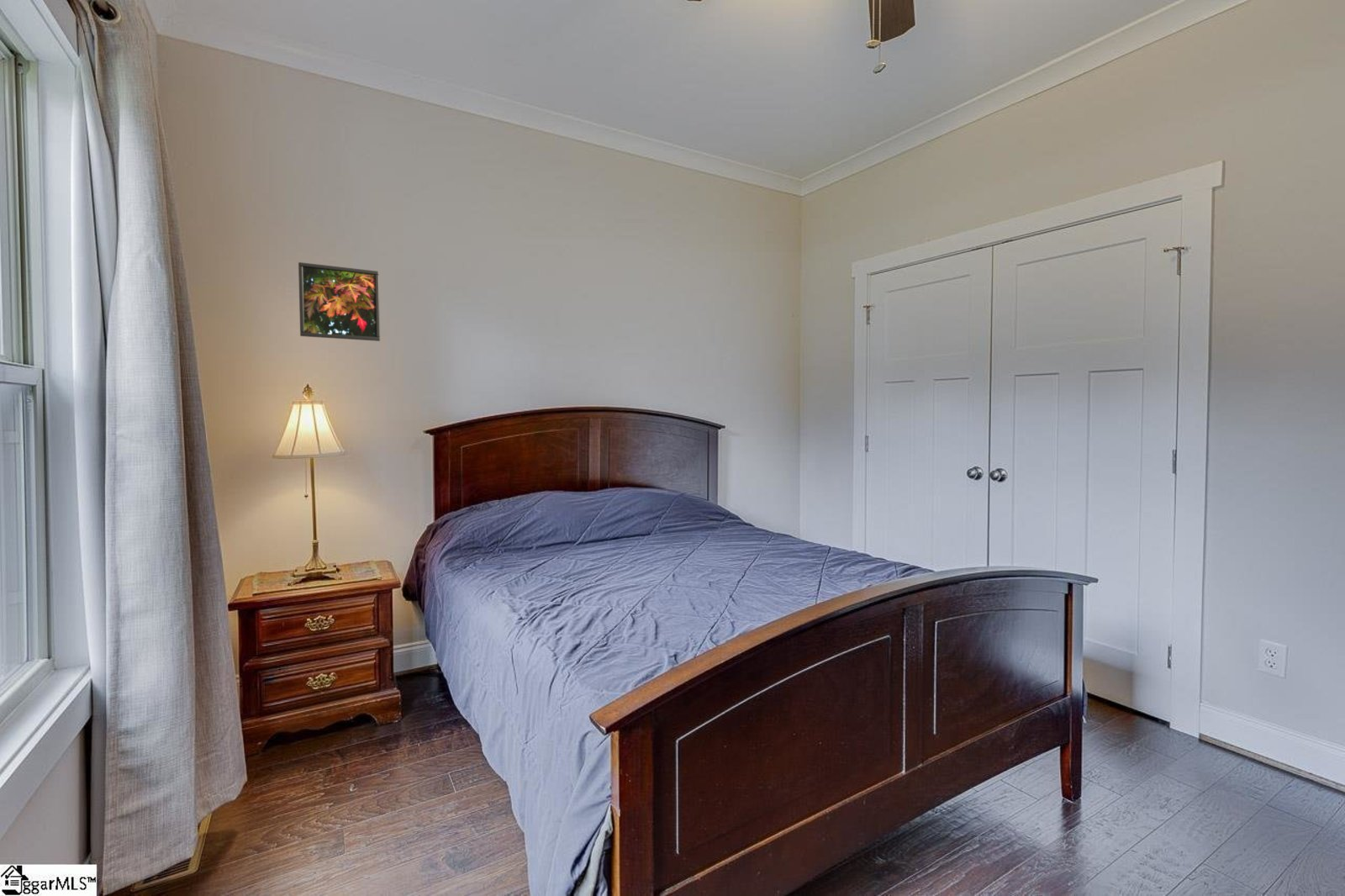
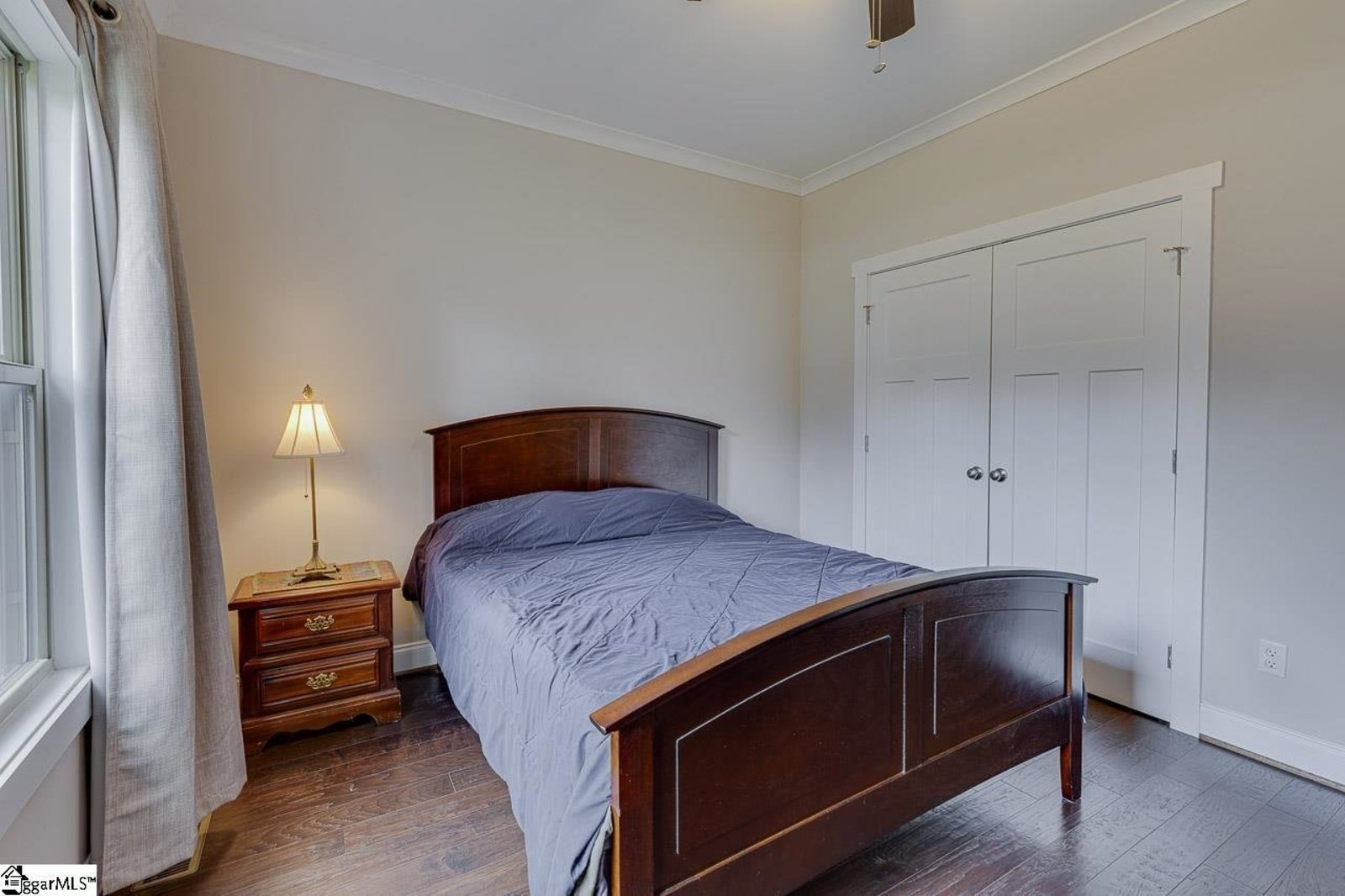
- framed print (340, 303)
